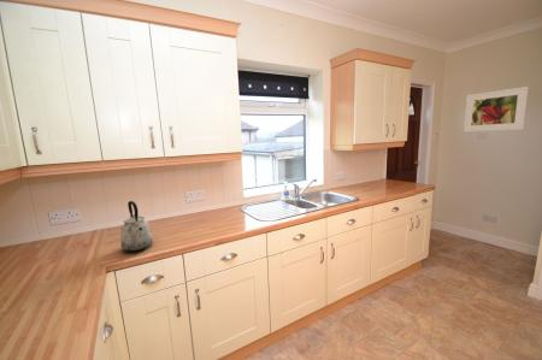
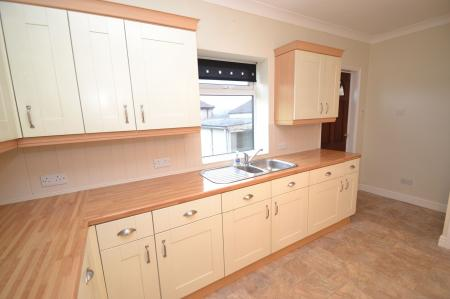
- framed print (493, 111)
- kettle (136, 226)
